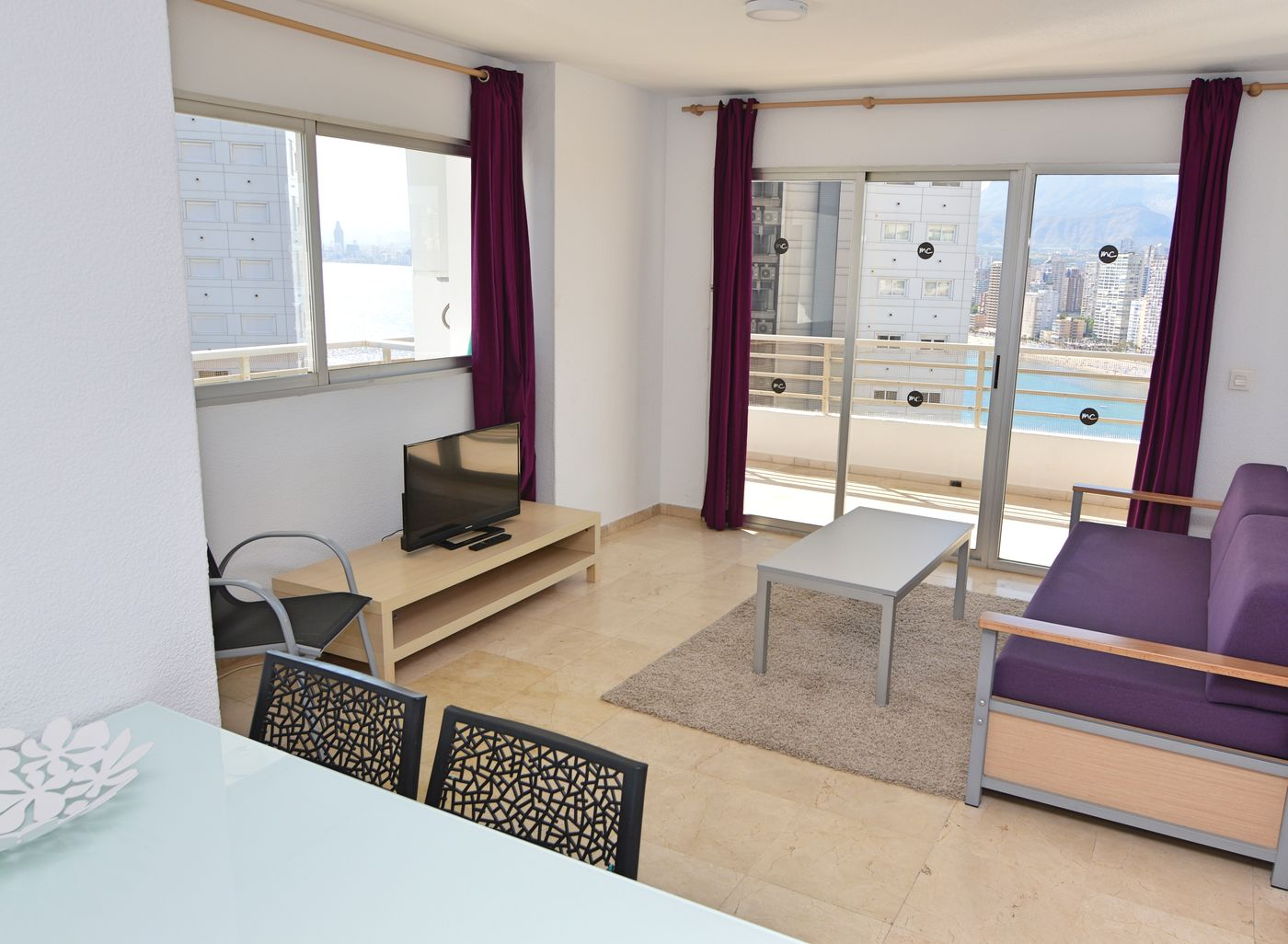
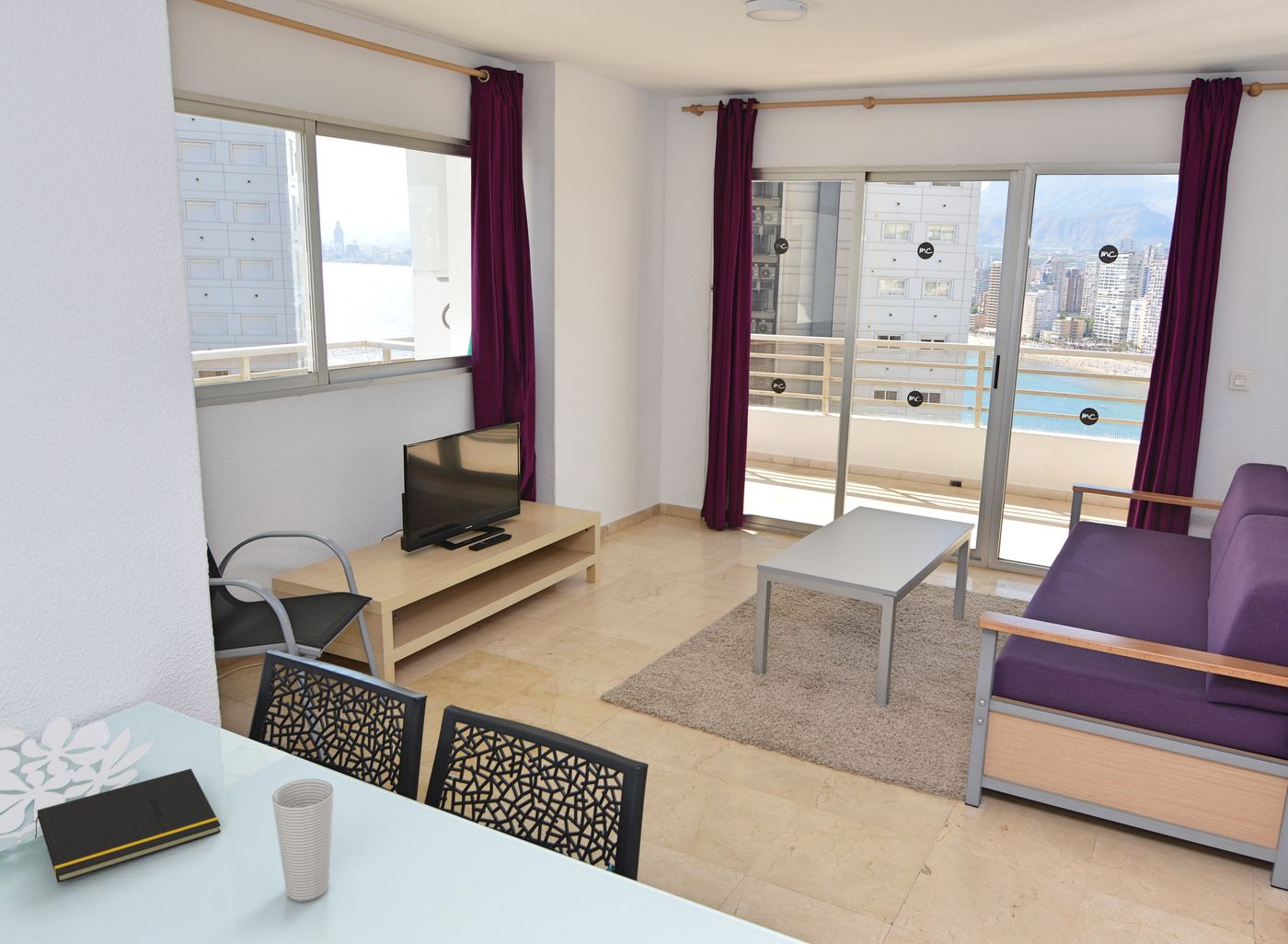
+ notepad (130, 821)
+ cup (305, 841)
